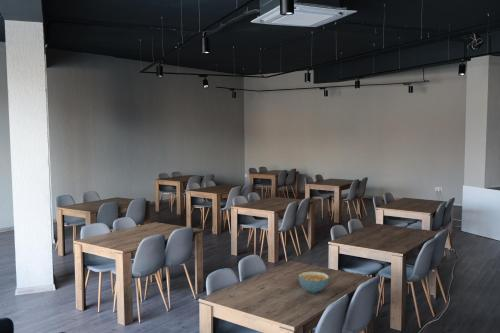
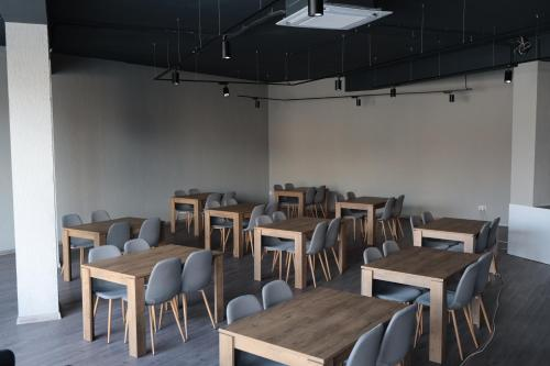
- cereal bowl (313, 283)
